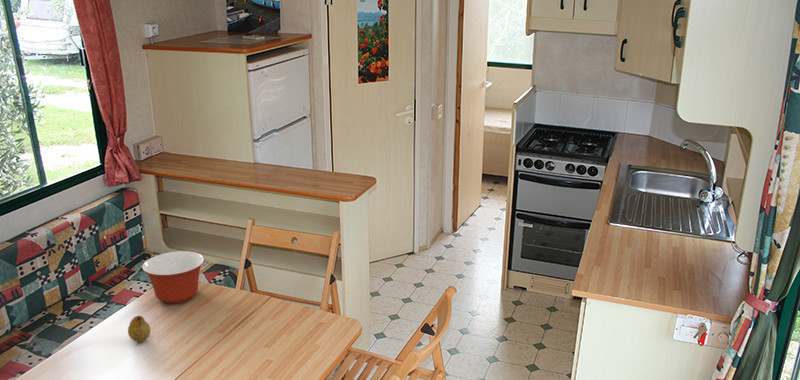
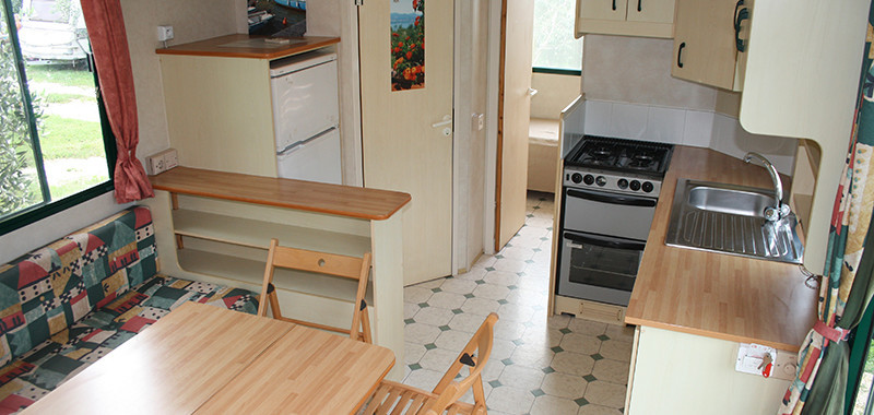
- fruit (138, 326)
- mixing bowl (175, 279)
